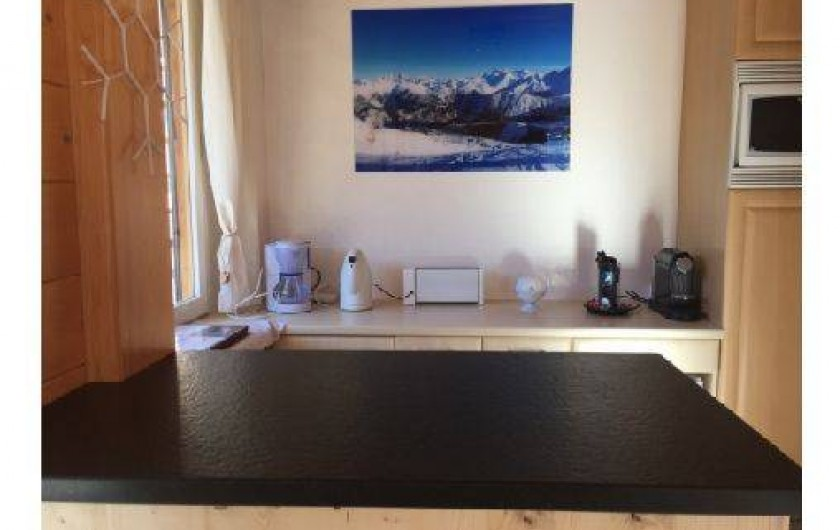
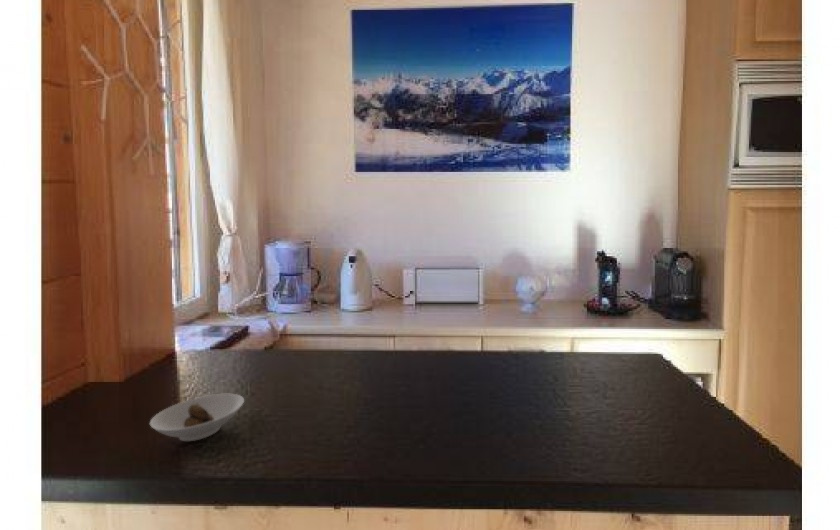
+ saucer (199, 418)
